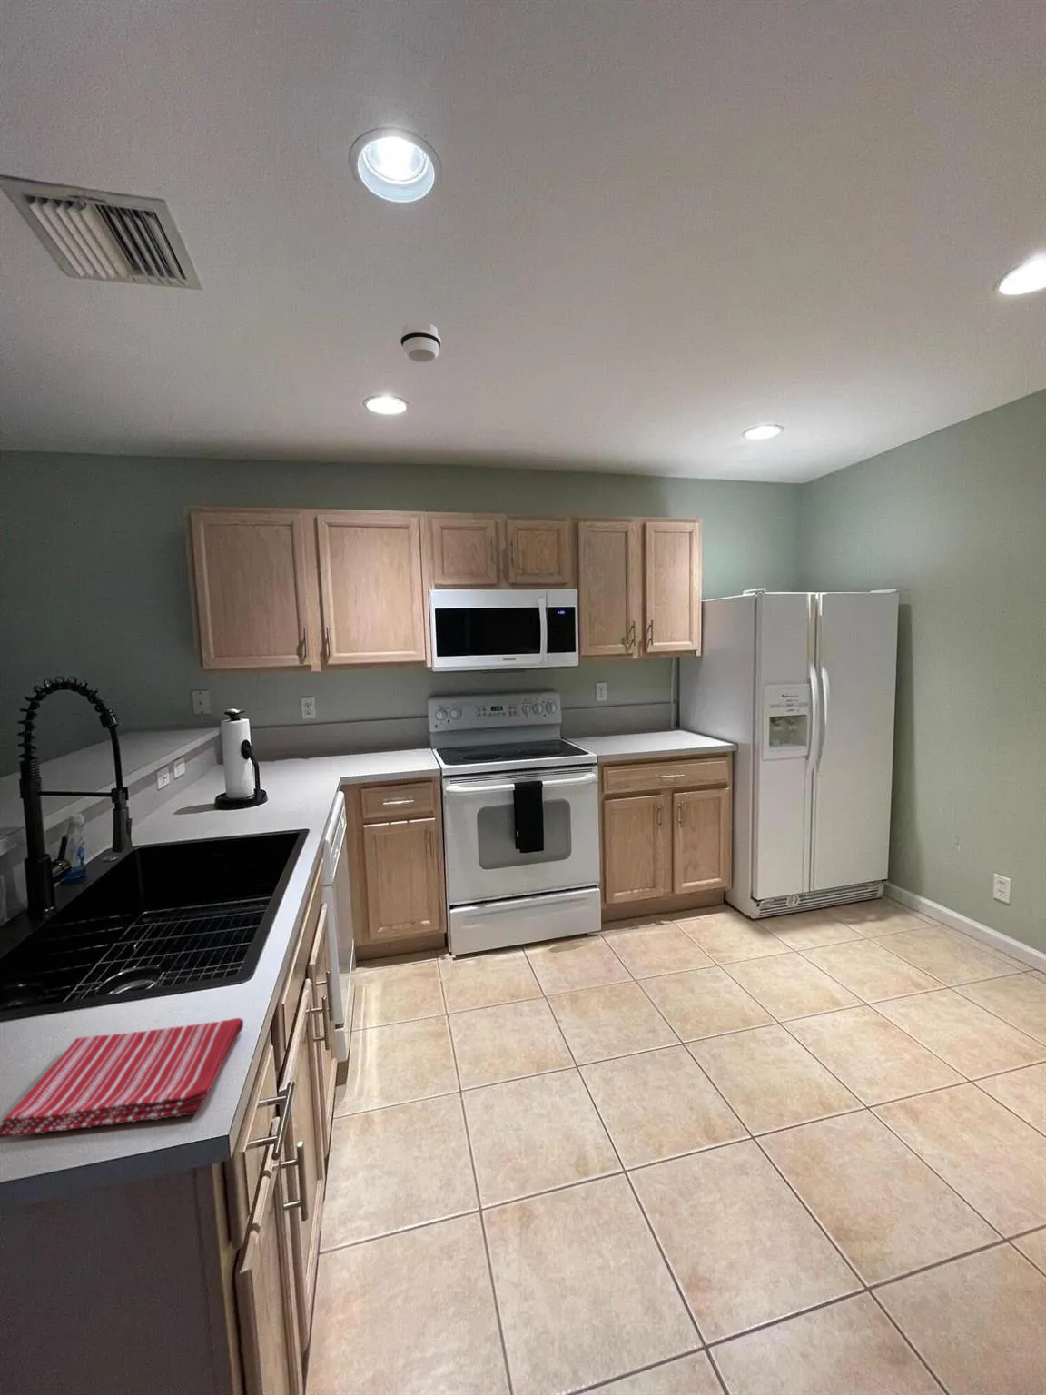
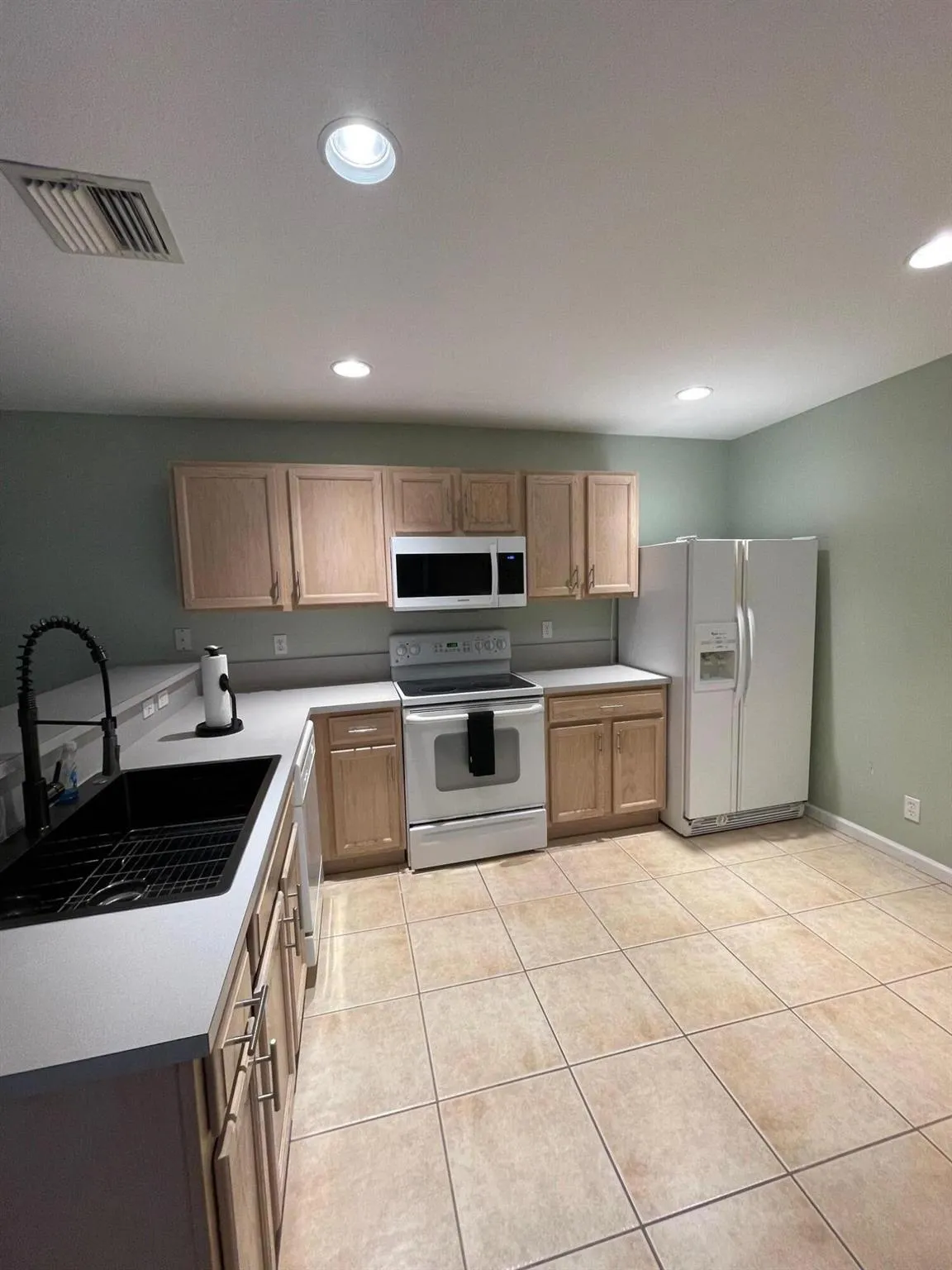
- dish towel (135, 1068)
- smoke detector (421, 344)
